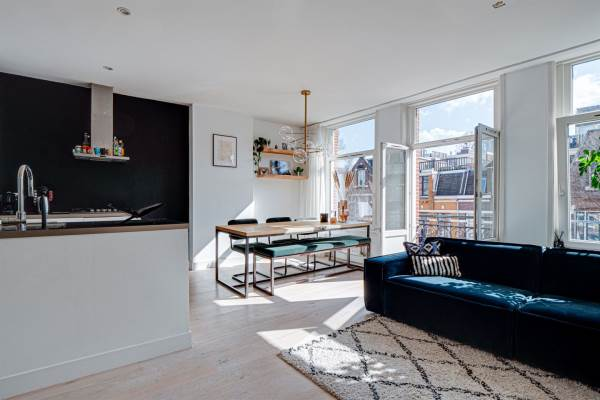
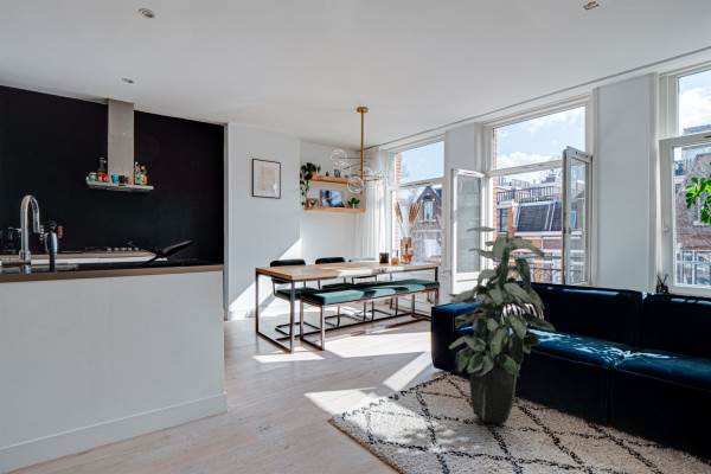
+ indoor plant (493, 320)
